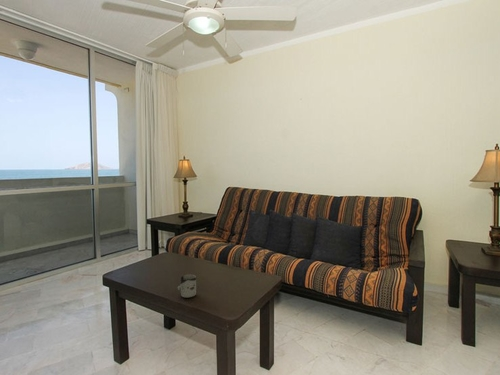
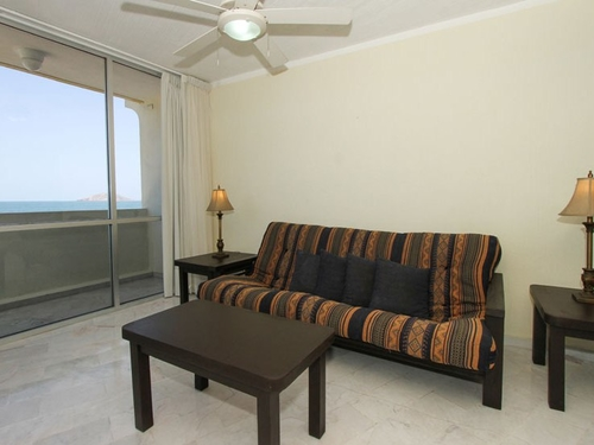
- cup (186, 286)
